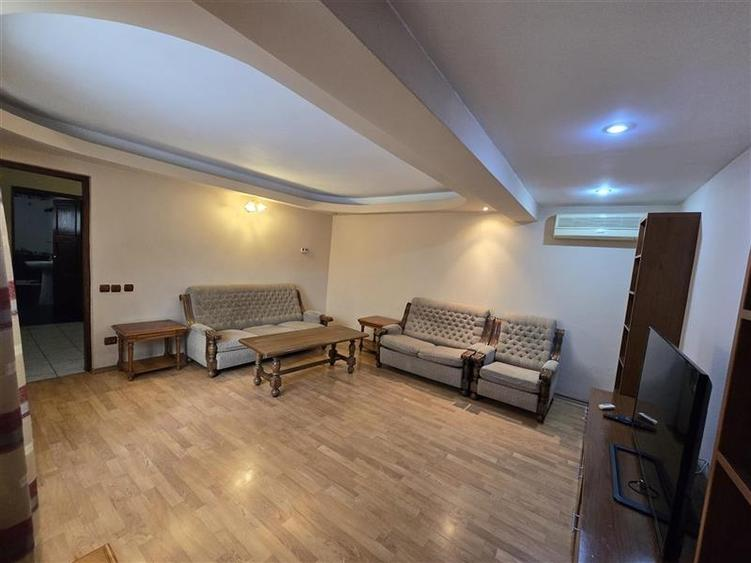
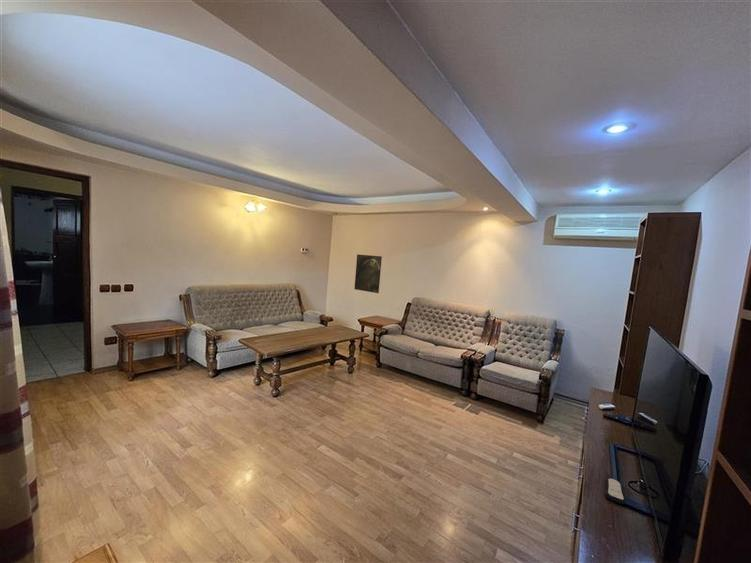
+ remote control (614, 489)
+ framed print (367, 273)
